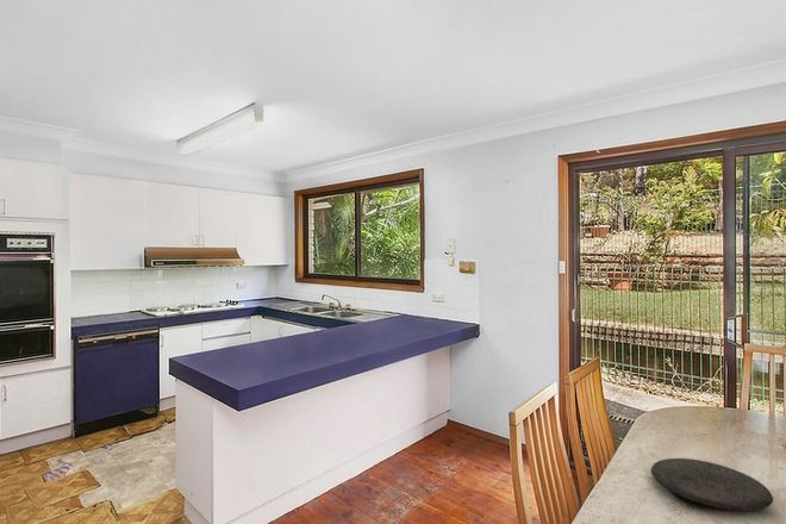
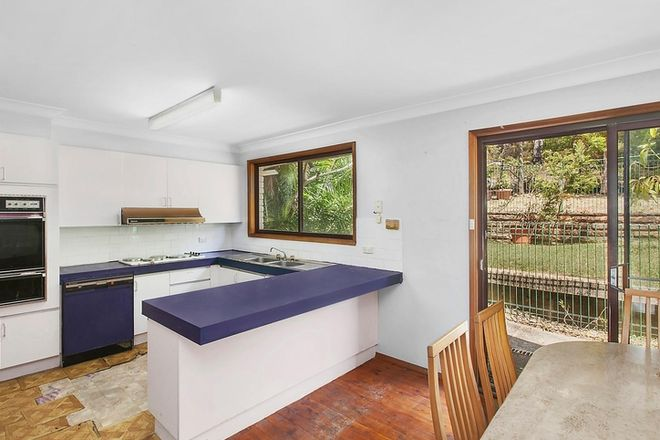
- plate (707, 485)
